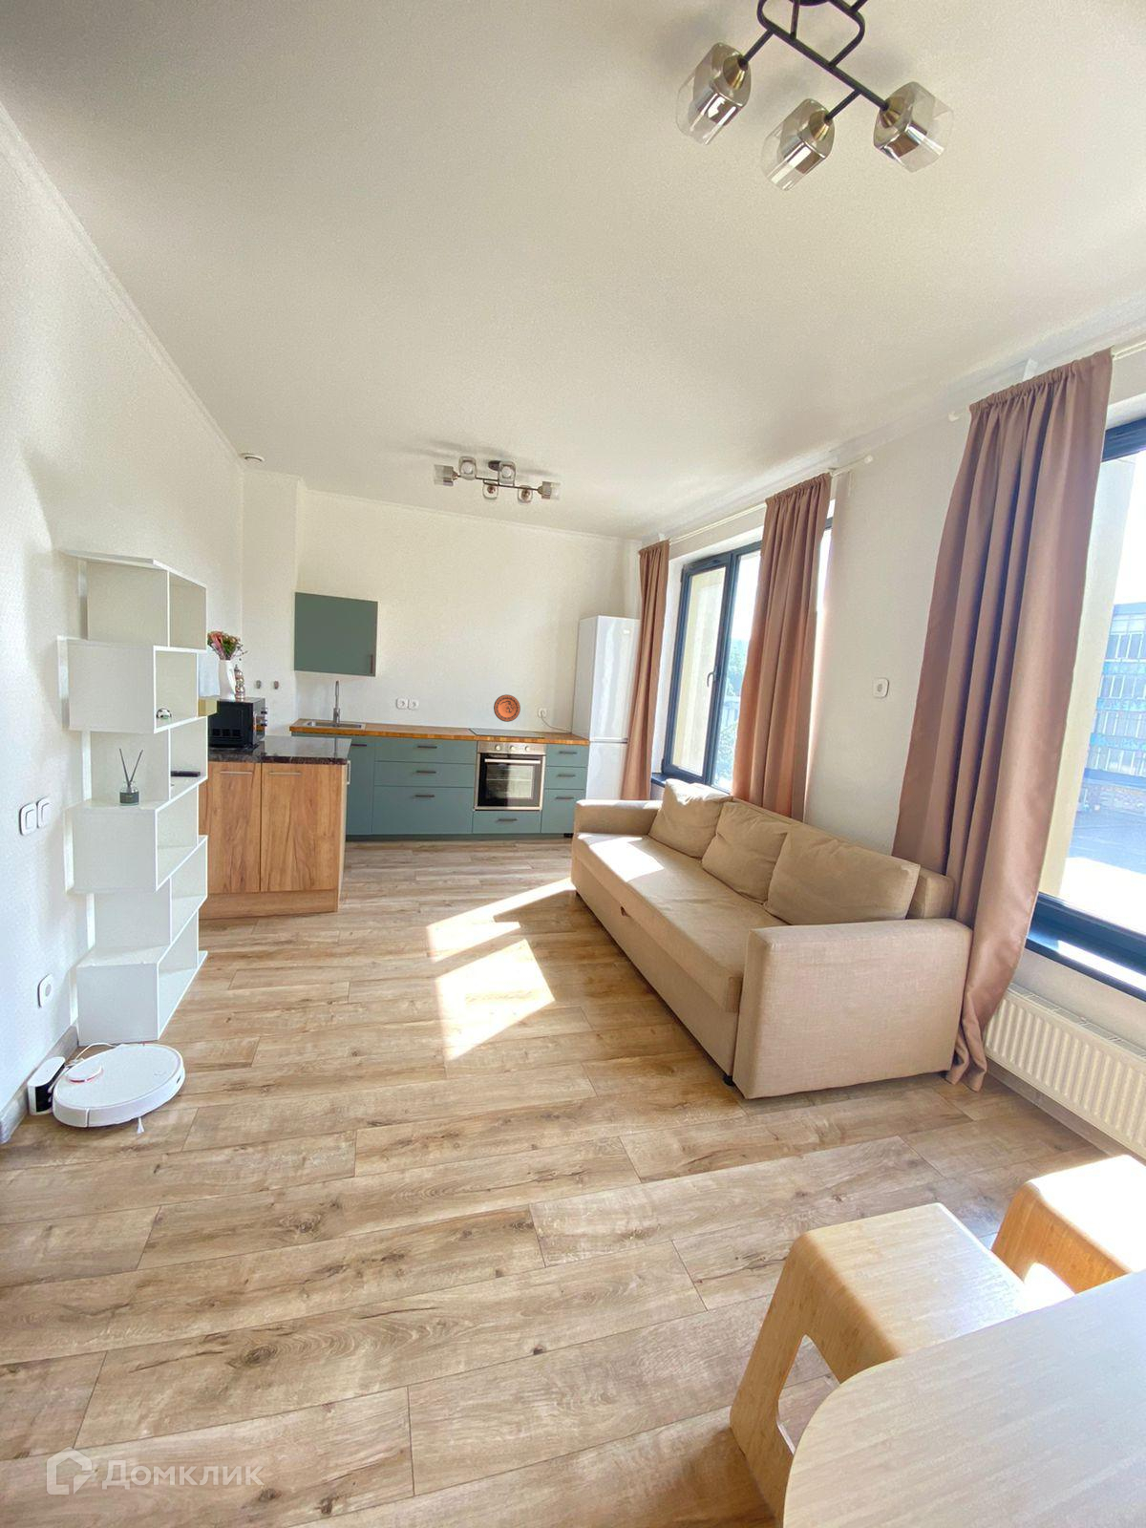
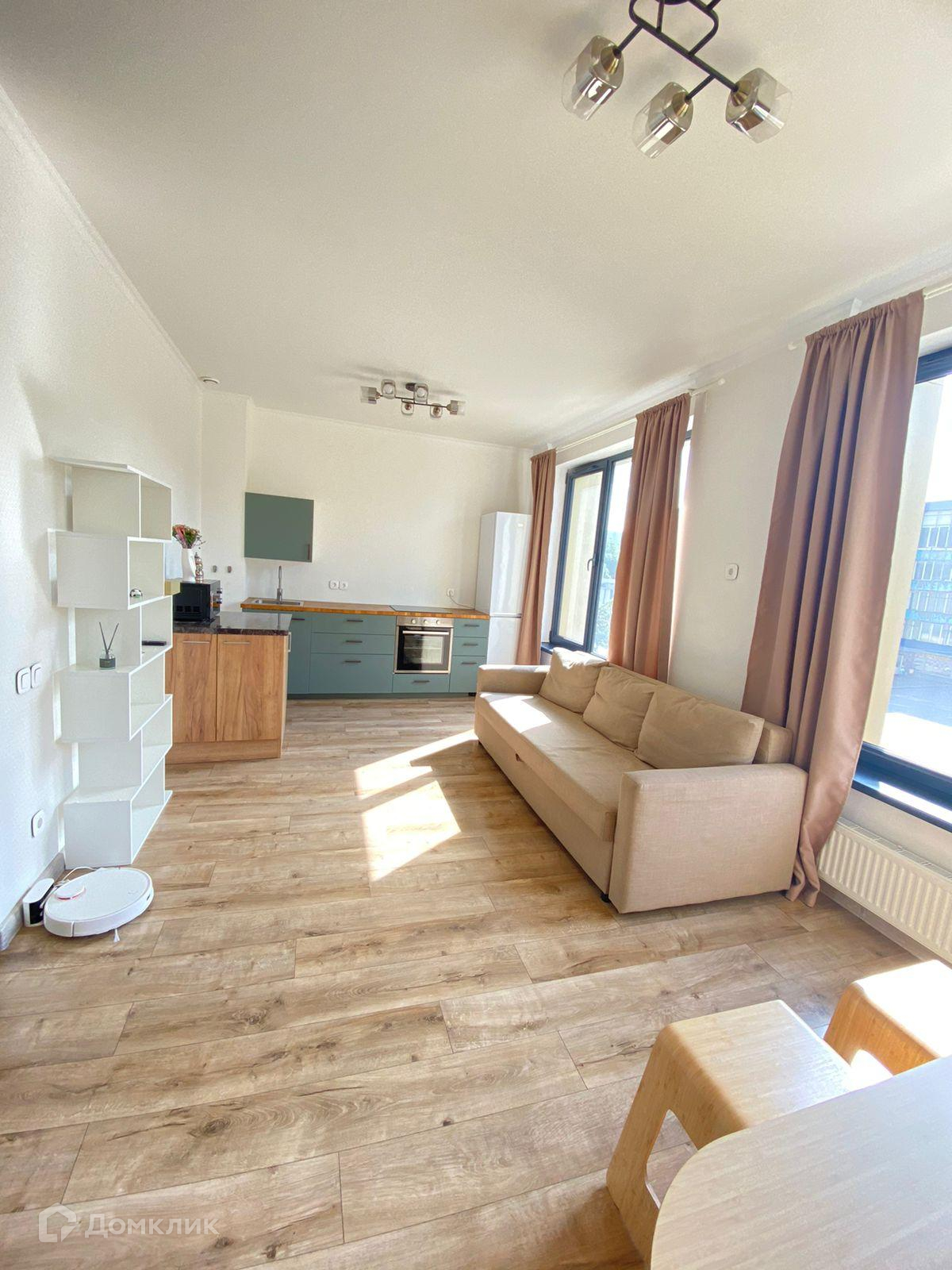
- decorative plate (506, 707)
